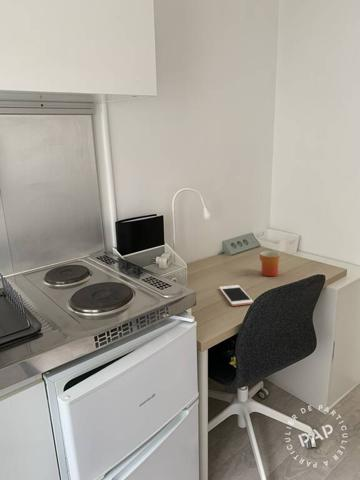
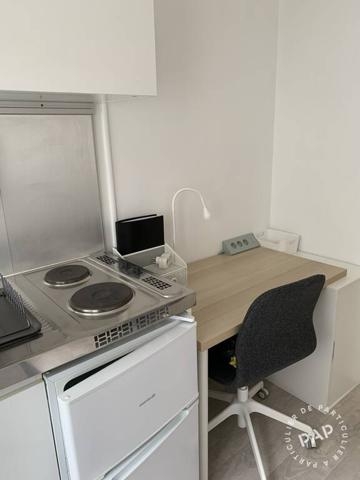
- cell phone (235, 294)
- mug (267, 263)
